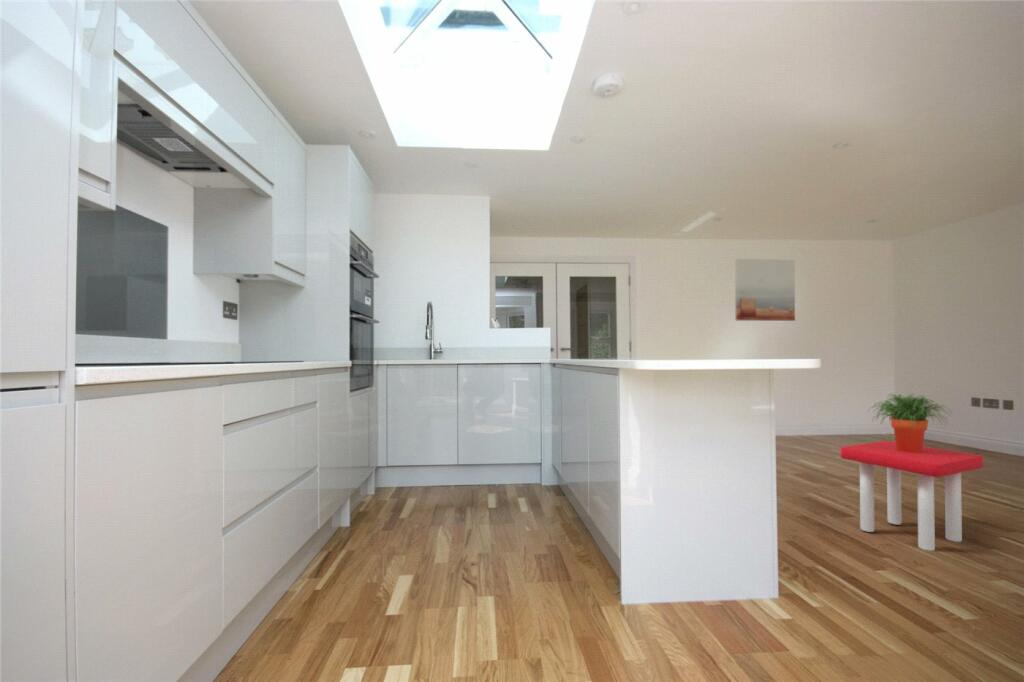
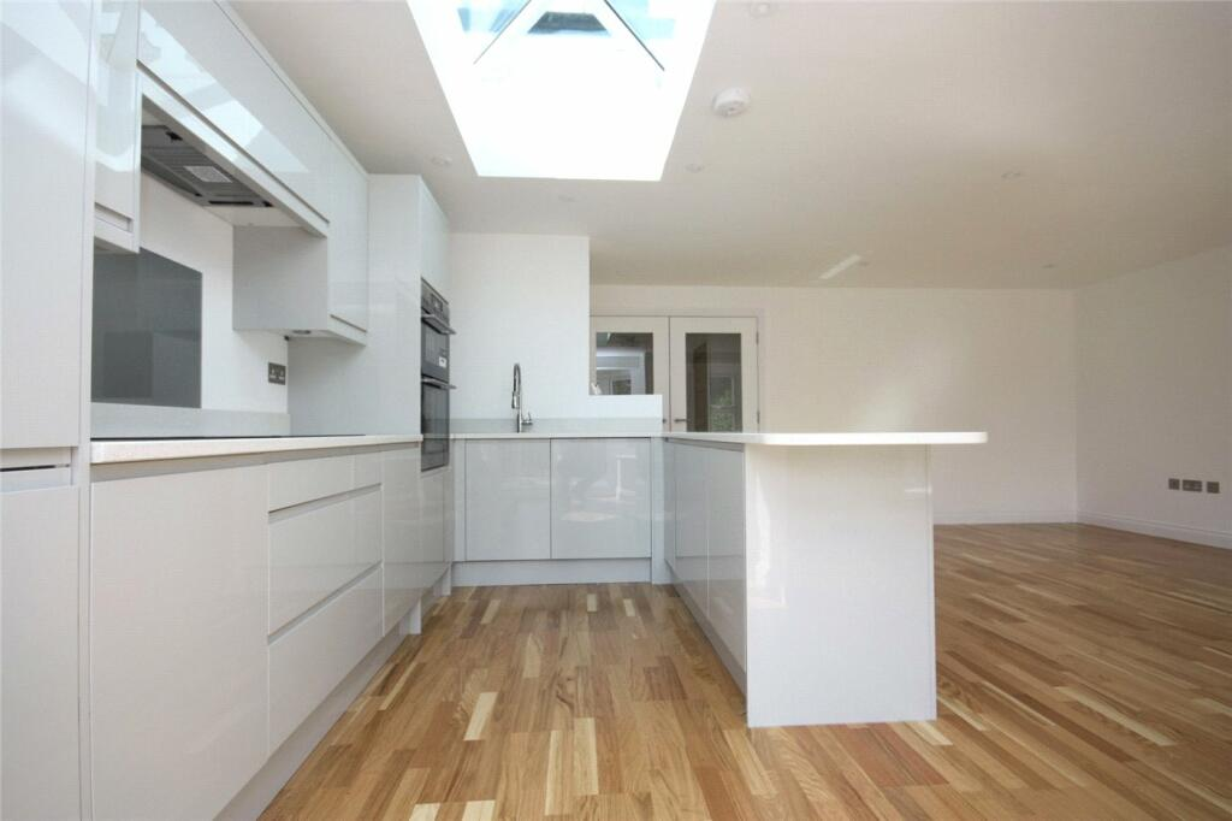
- stool (900, 493)
- wall art (765, 290)
- potted plant (907, 421)
